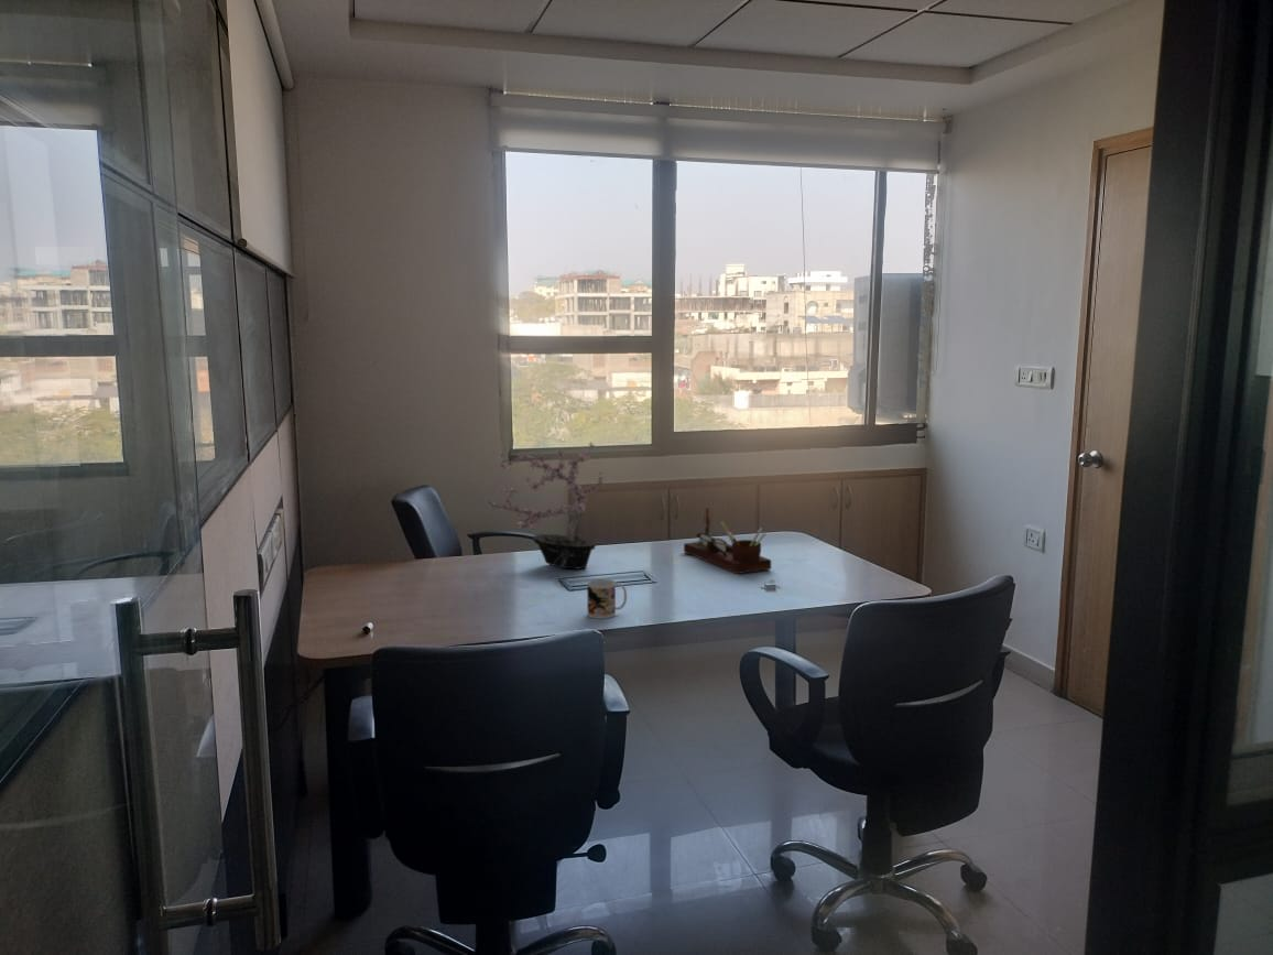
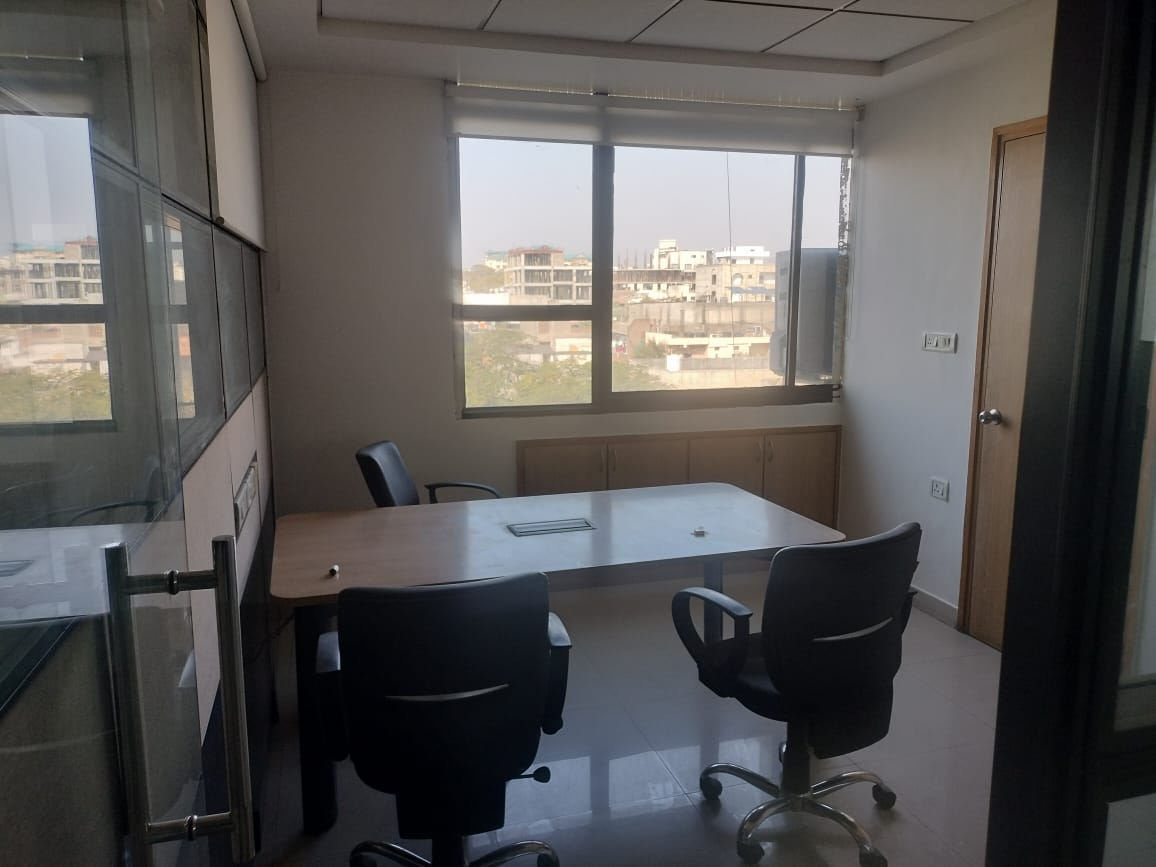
- potted plant (545, 509)
- mug (607, 597)
- desk organizer (728, 535)
